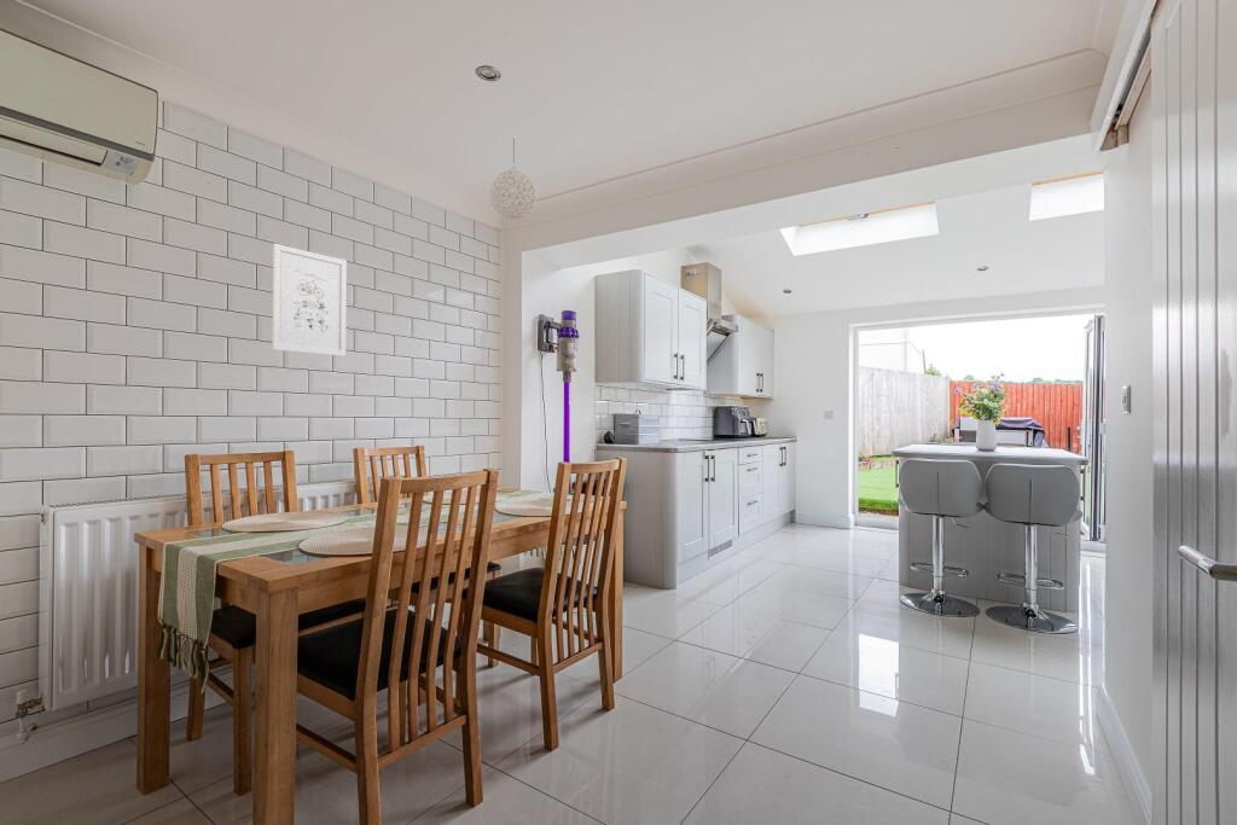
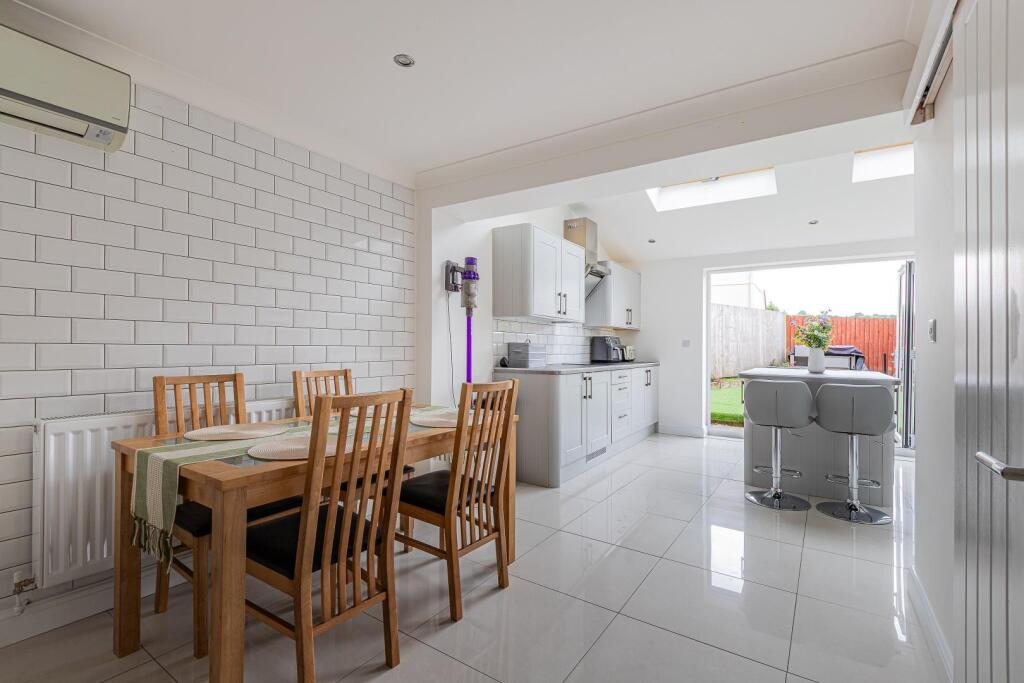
- wall art (310, 302)
- pendant light (512, 176)
